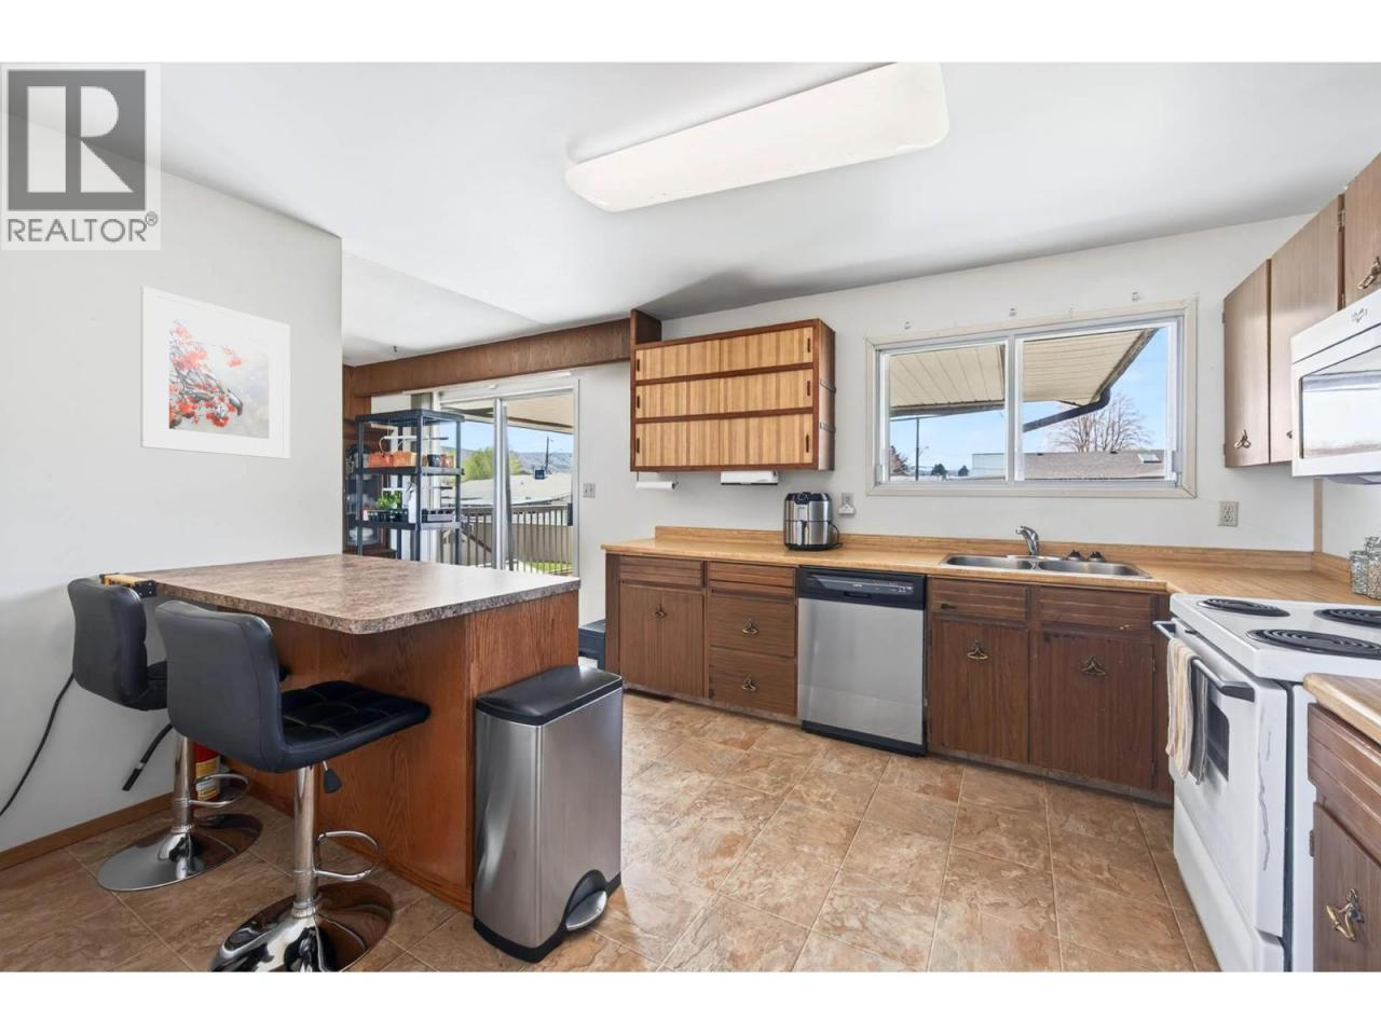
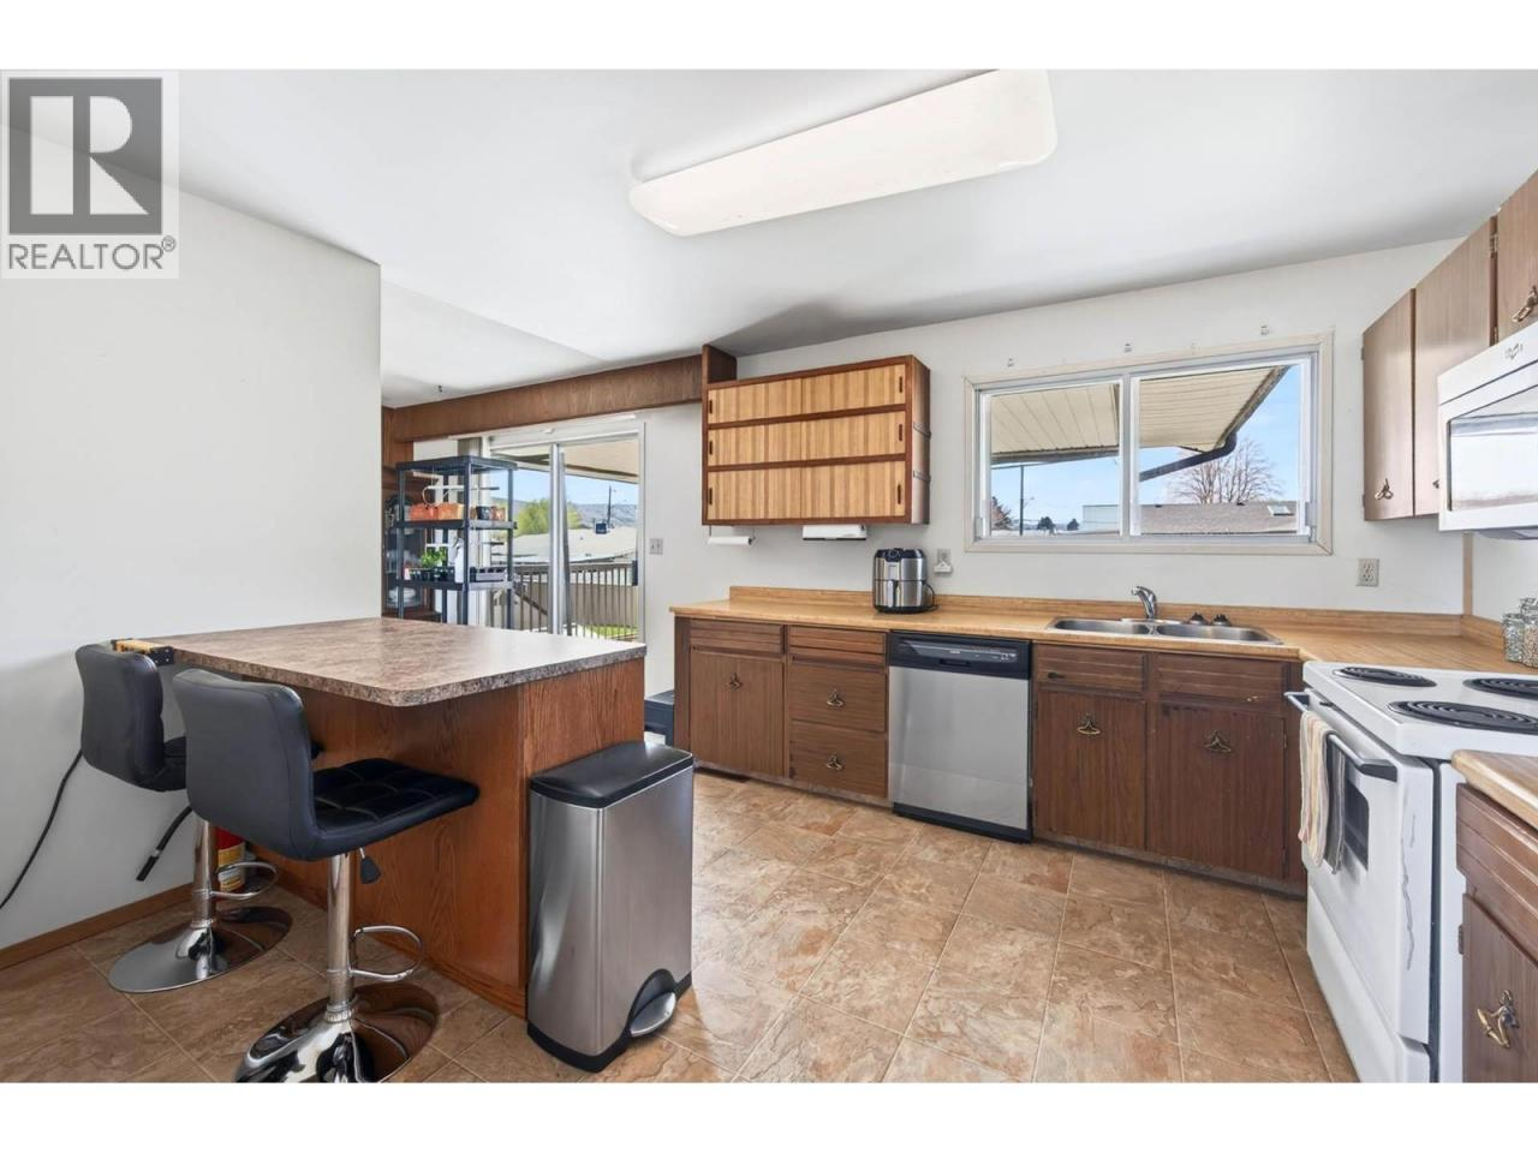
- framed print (221, 381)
